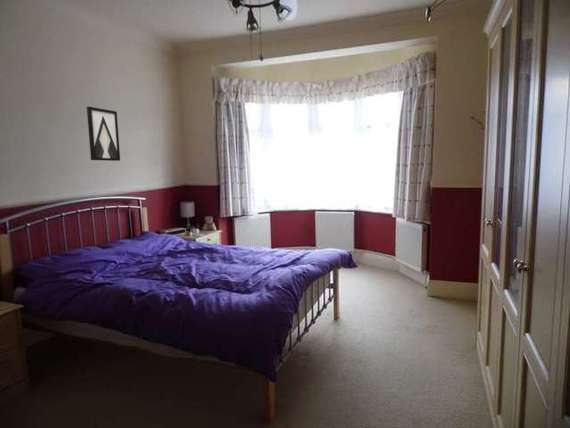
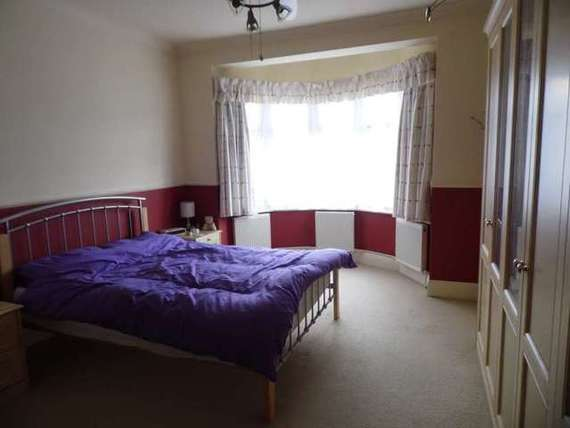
- wall art (104, 135)
